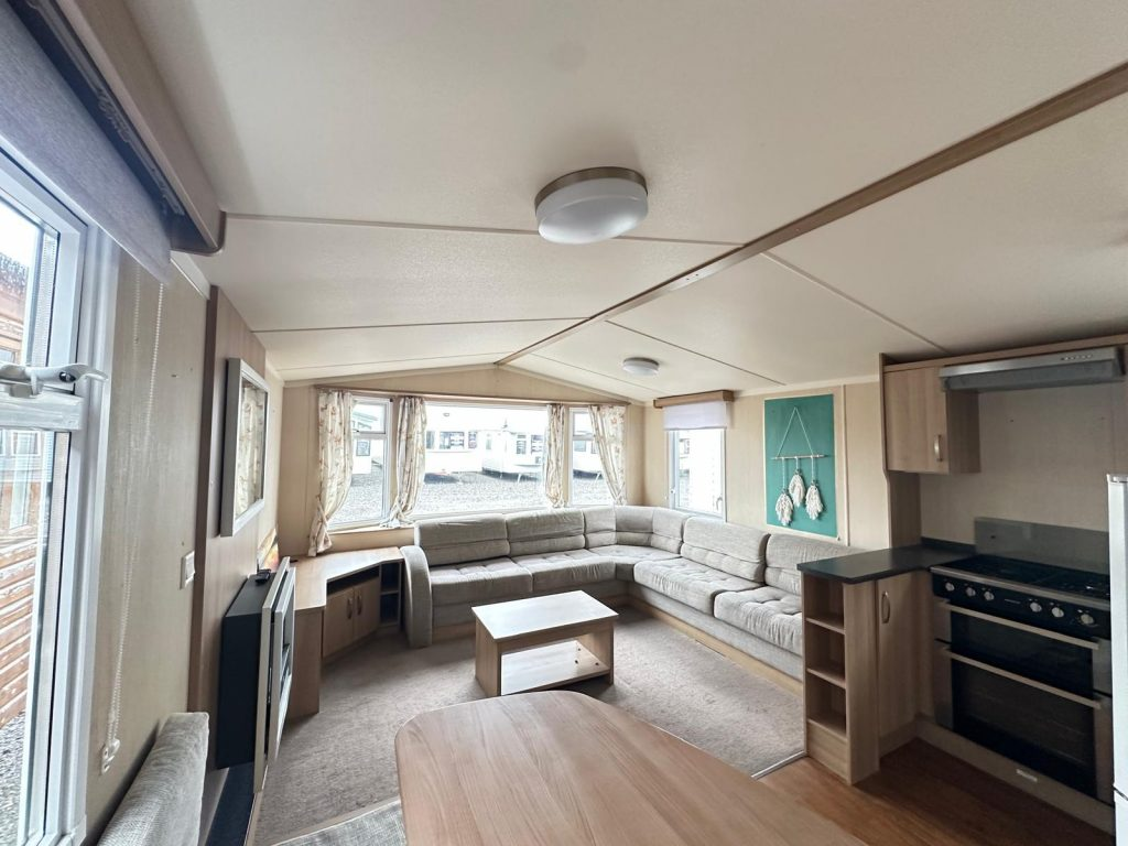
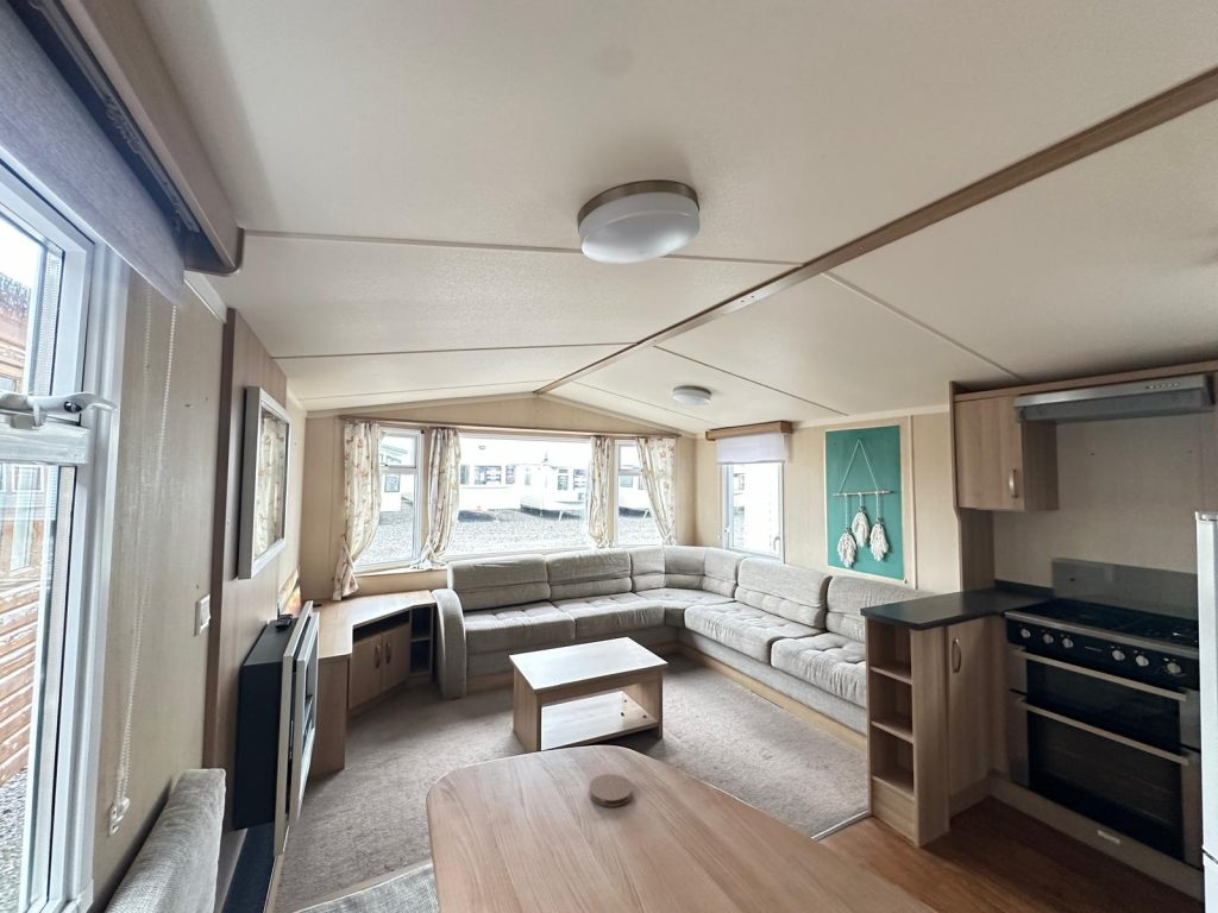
+ coaster (610, 789)
